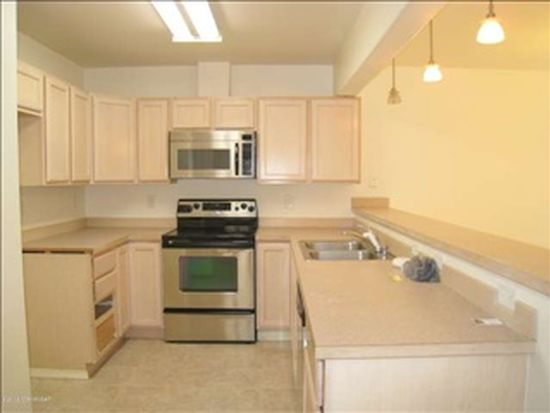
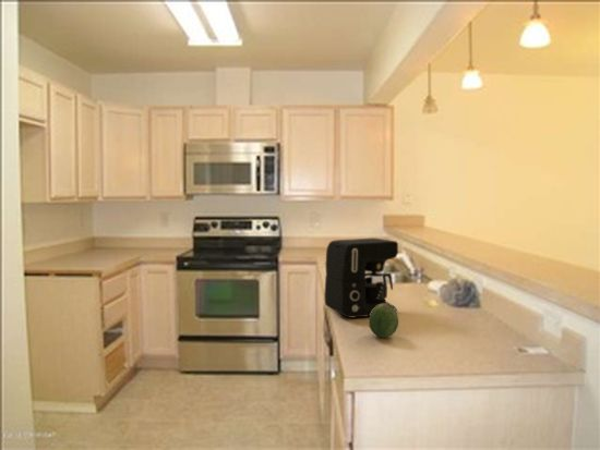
+ coffee maker (363, 276)
+ fruit (383, 319)
